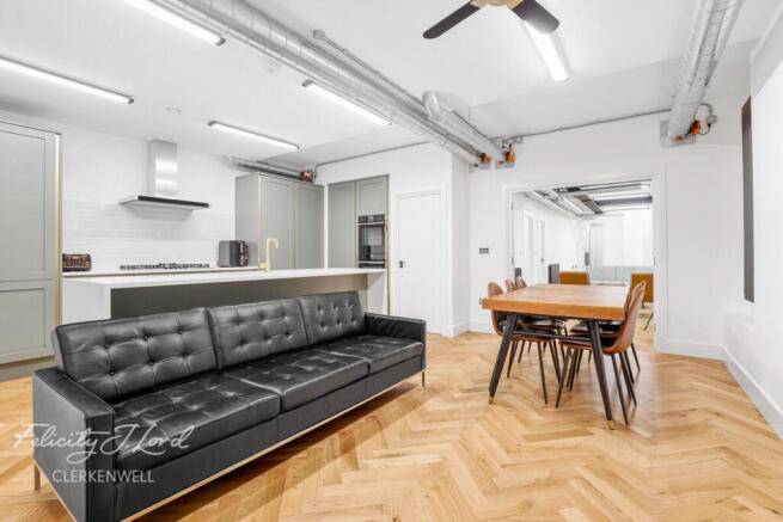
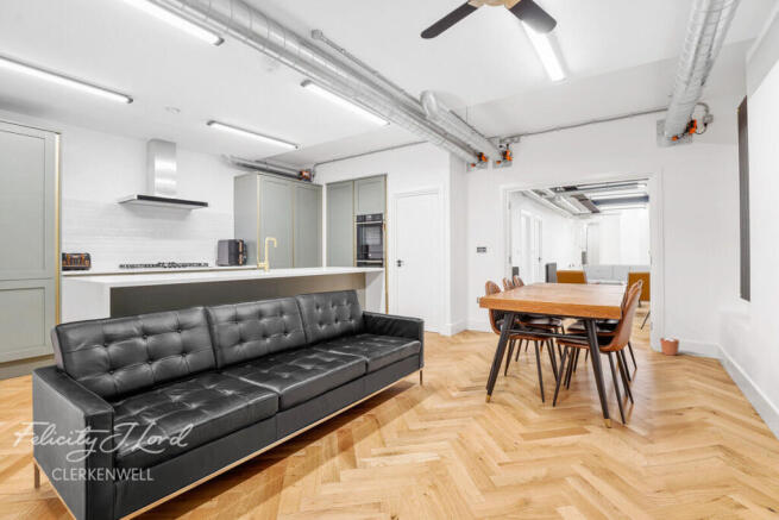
+ plant pot (670, 343)
